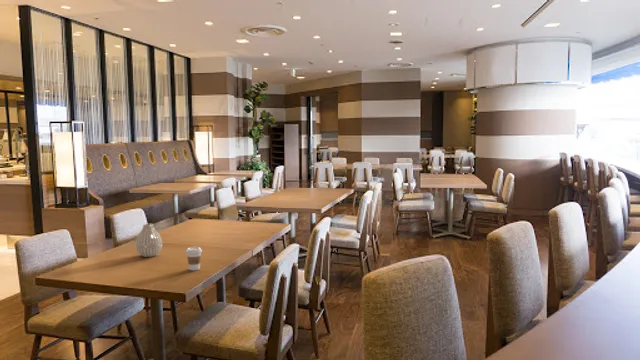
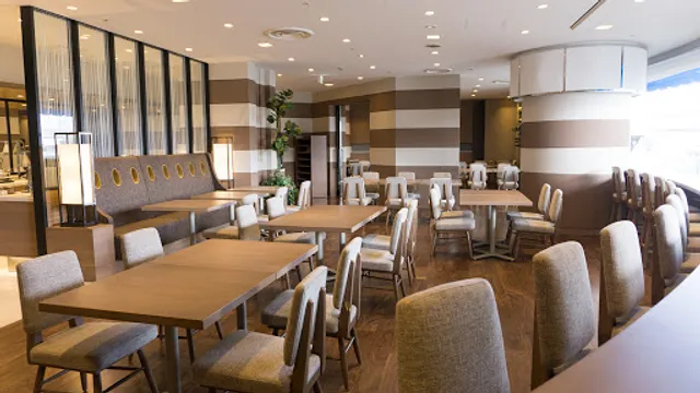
- coffee cup (194, 258)
- vase (148, 239)
